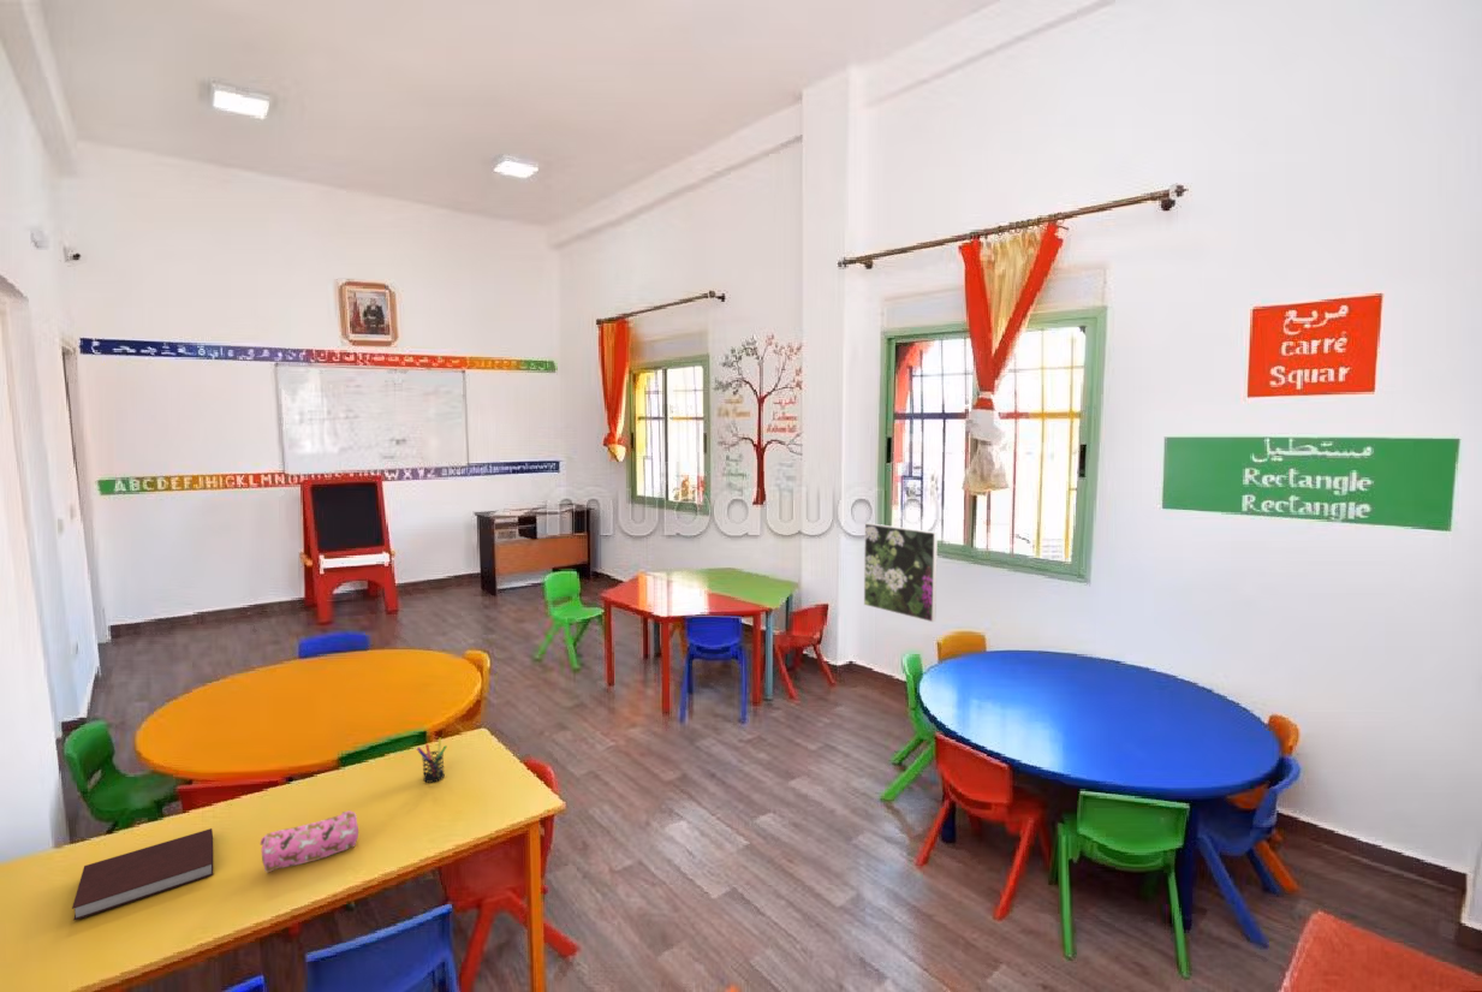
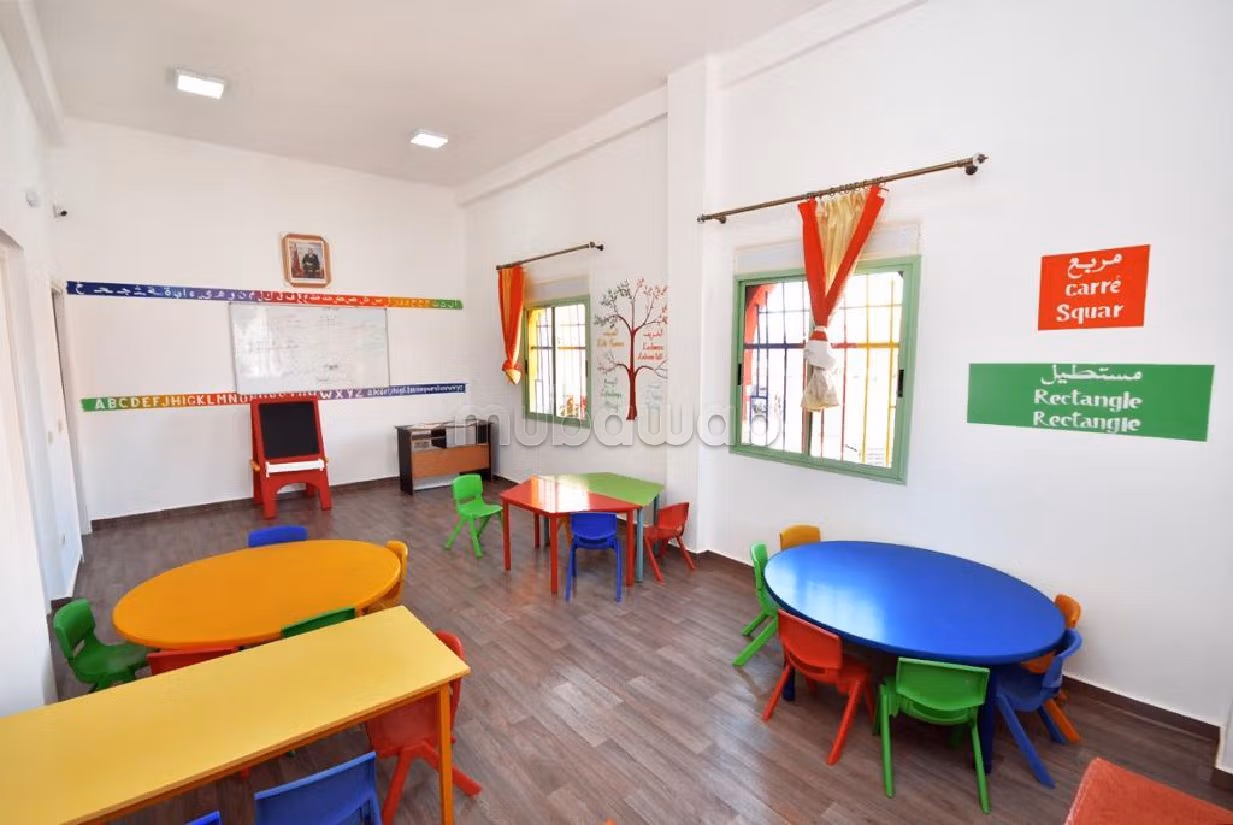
- pen holder (434, 759)
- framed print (898, 570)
- pencil case (310, 839)
- notebook (148, 869)
